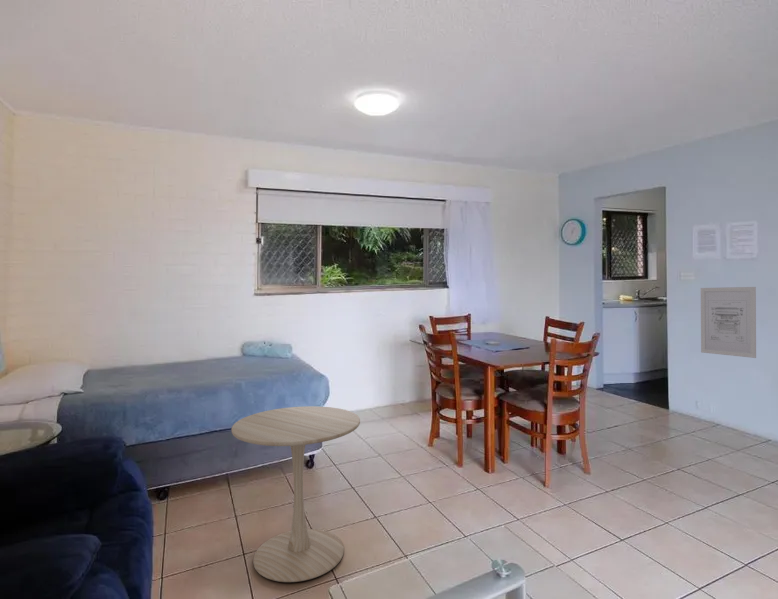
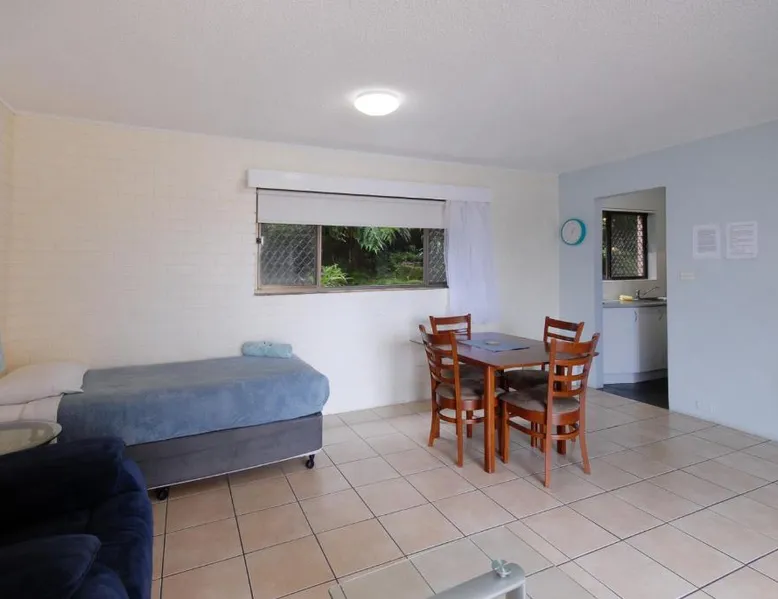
- wall art (727, 321)
- side table (298, 487)
